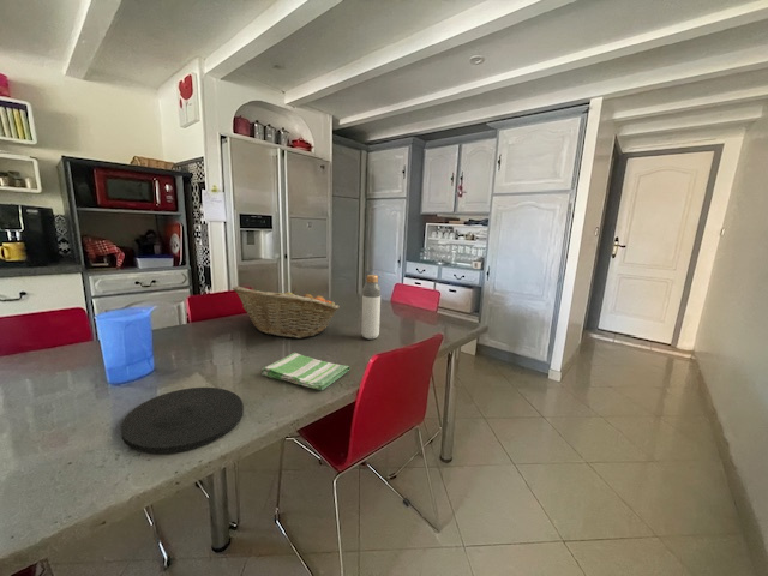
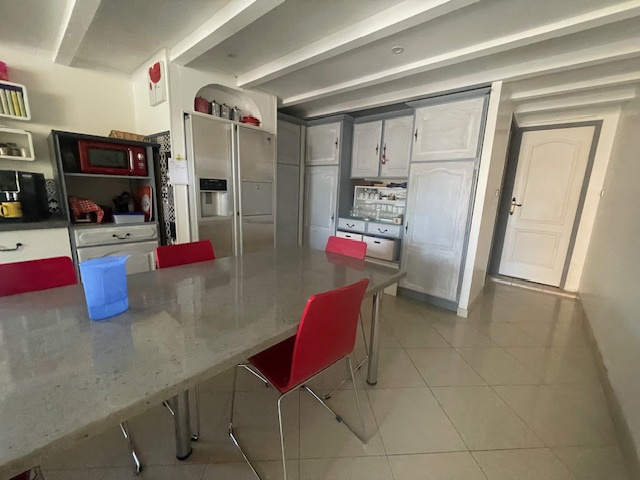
- plate (186, 412)
- fruit basket (287, 306)
- dish towel (306, 368)
- bottle (371, 306)
